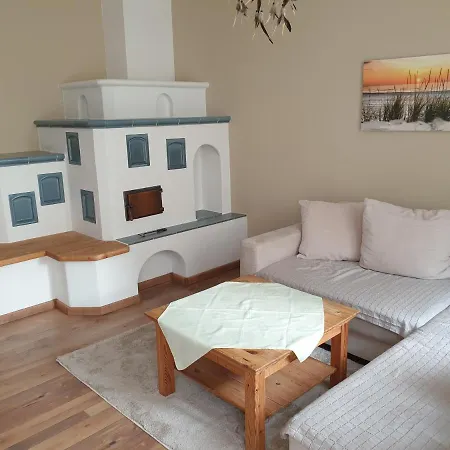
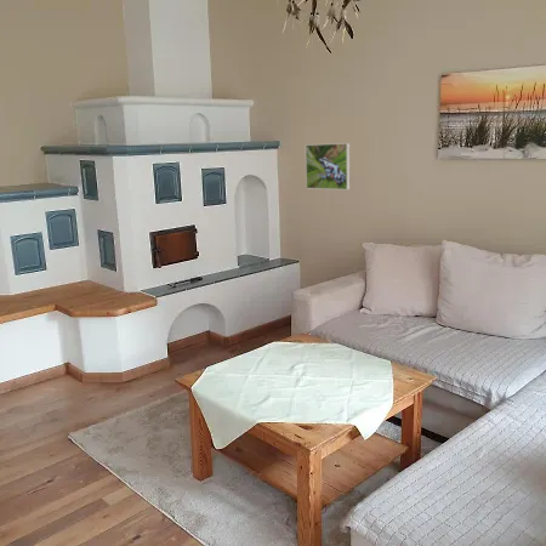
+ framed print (326, 166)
